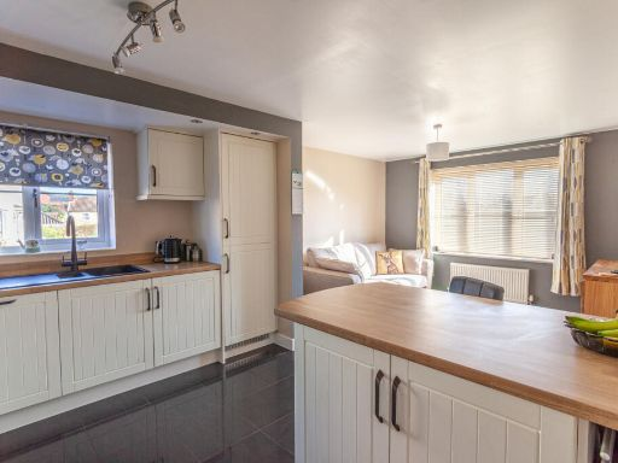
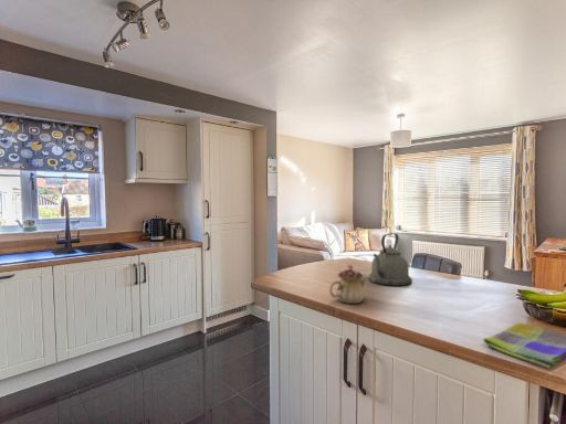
+ kettle (389, 257)
+ teapot (348, 283)
+ dish towel (532, 341)
